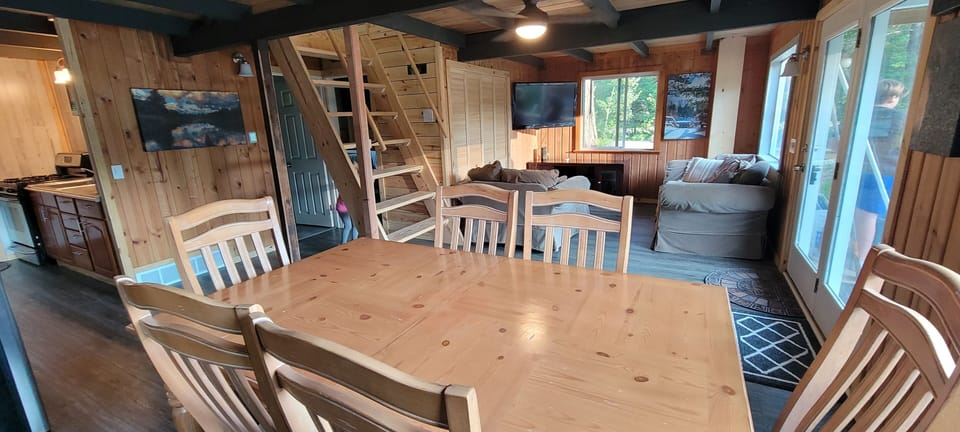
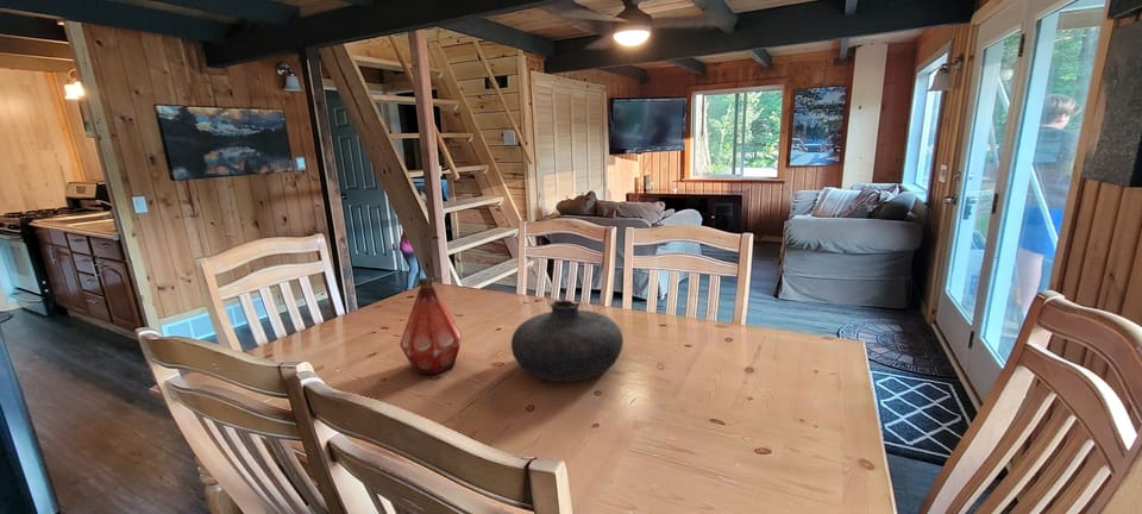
+ bottle (428, 322)
+ vase (566, 333)
